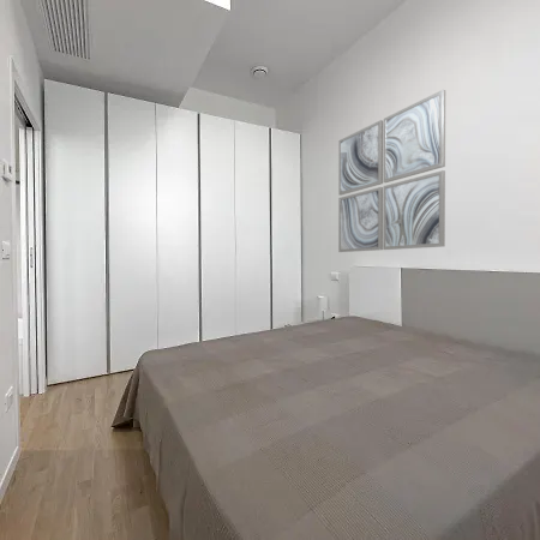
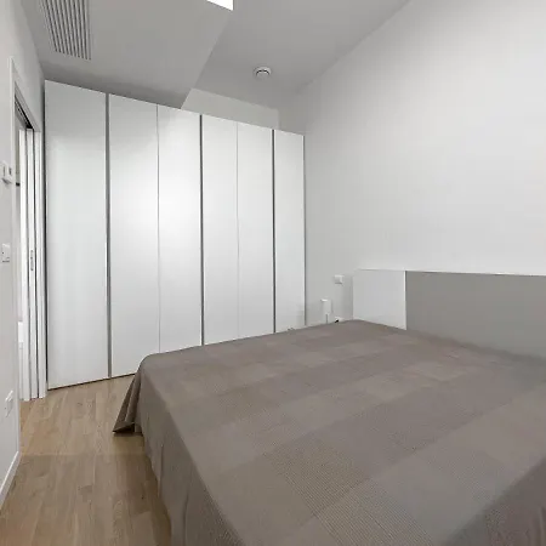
- wall art (382, 182)
